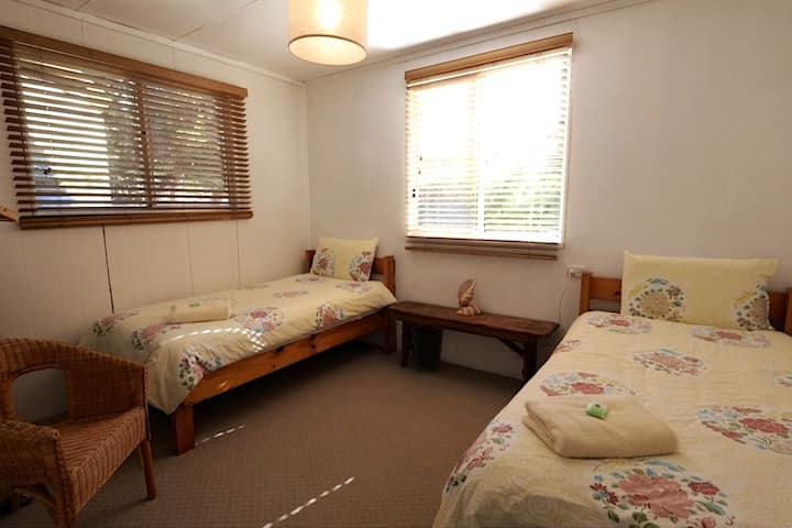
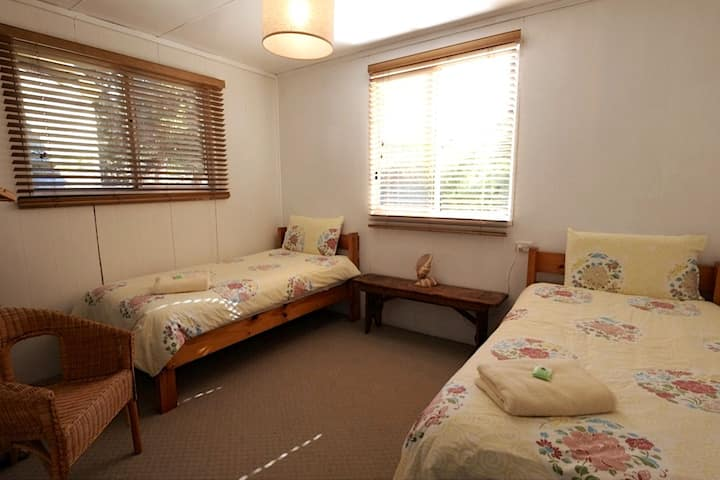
- wastebasket (427, 348)
